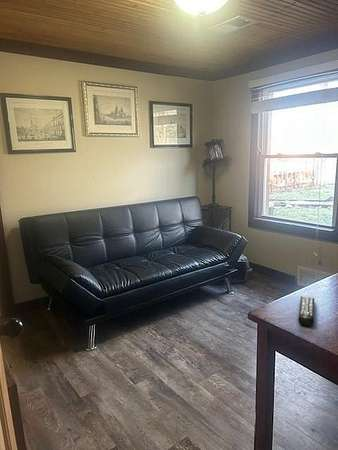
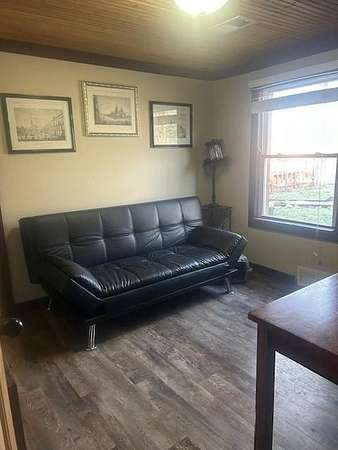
- remote control (306, 309)
